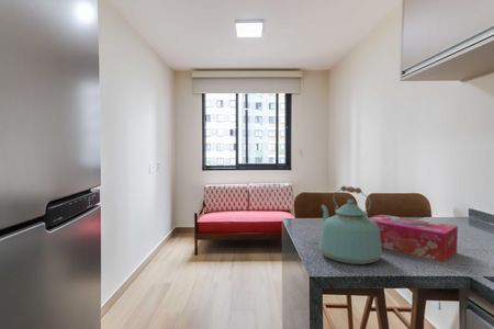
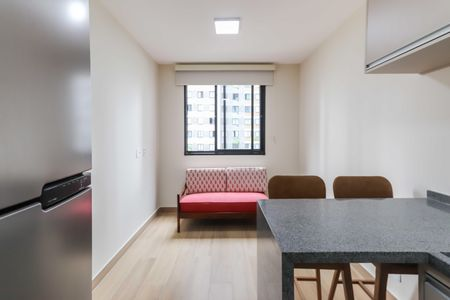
- kettle (345, 219)
- tissue box (407, 235)
